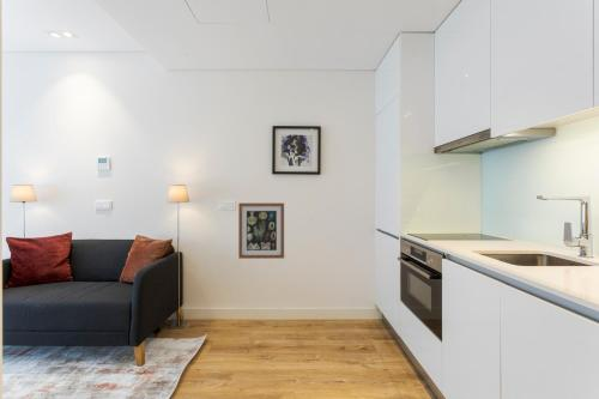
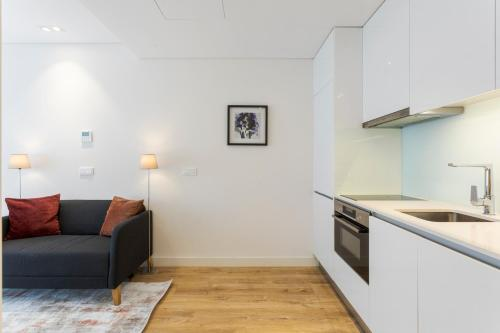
- wall art (261, 230)
